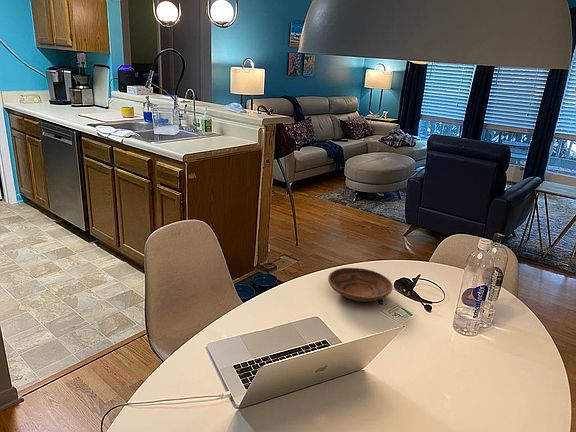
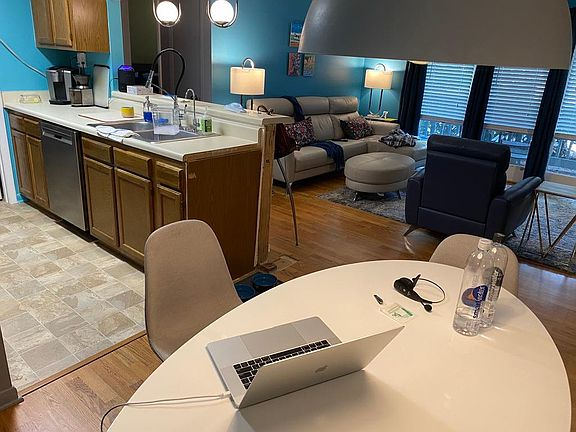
- bowl (359, 287)
